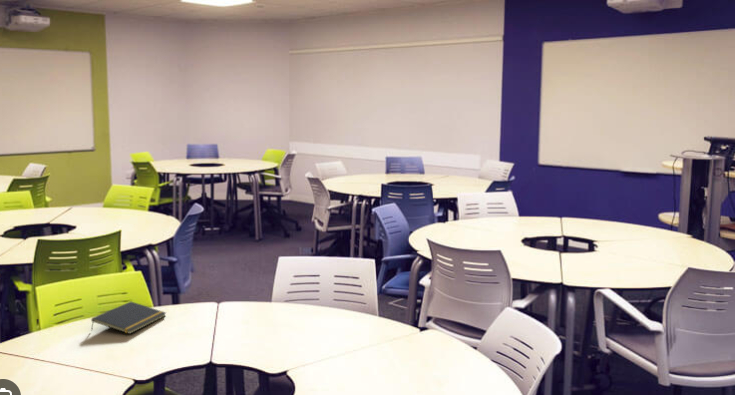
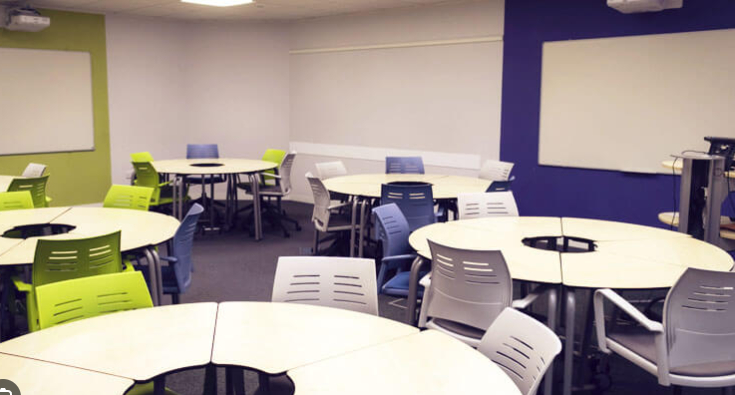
- notepad (130, 316)
